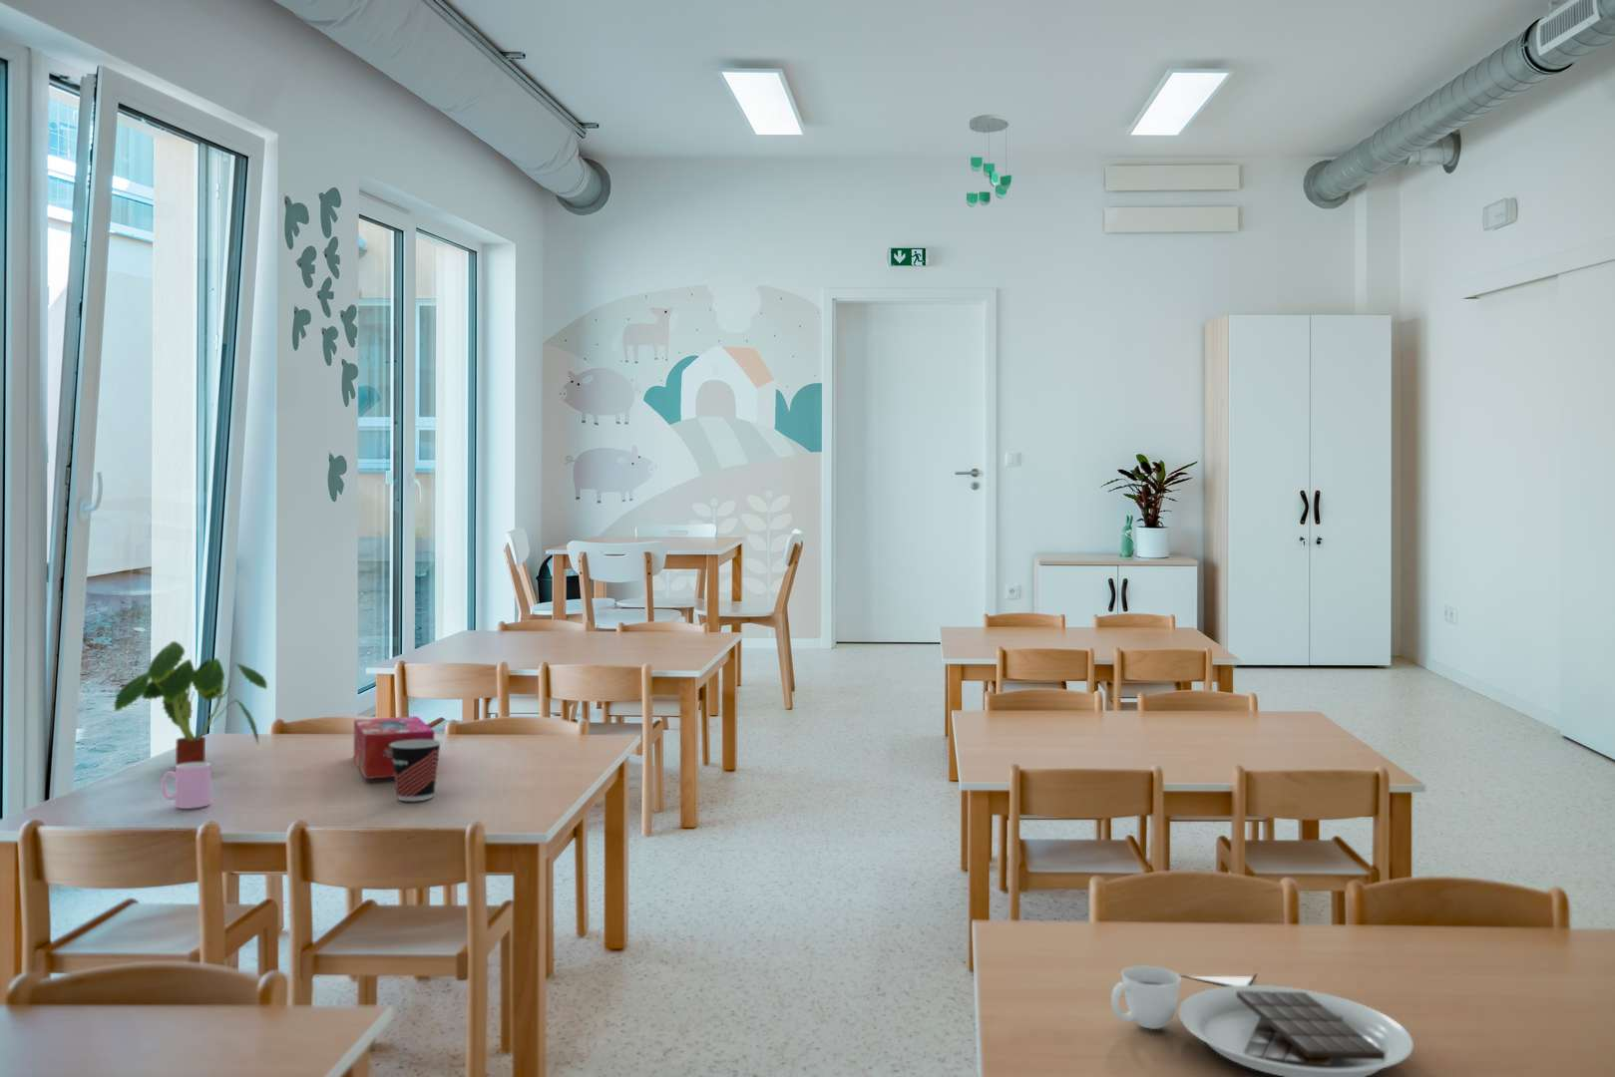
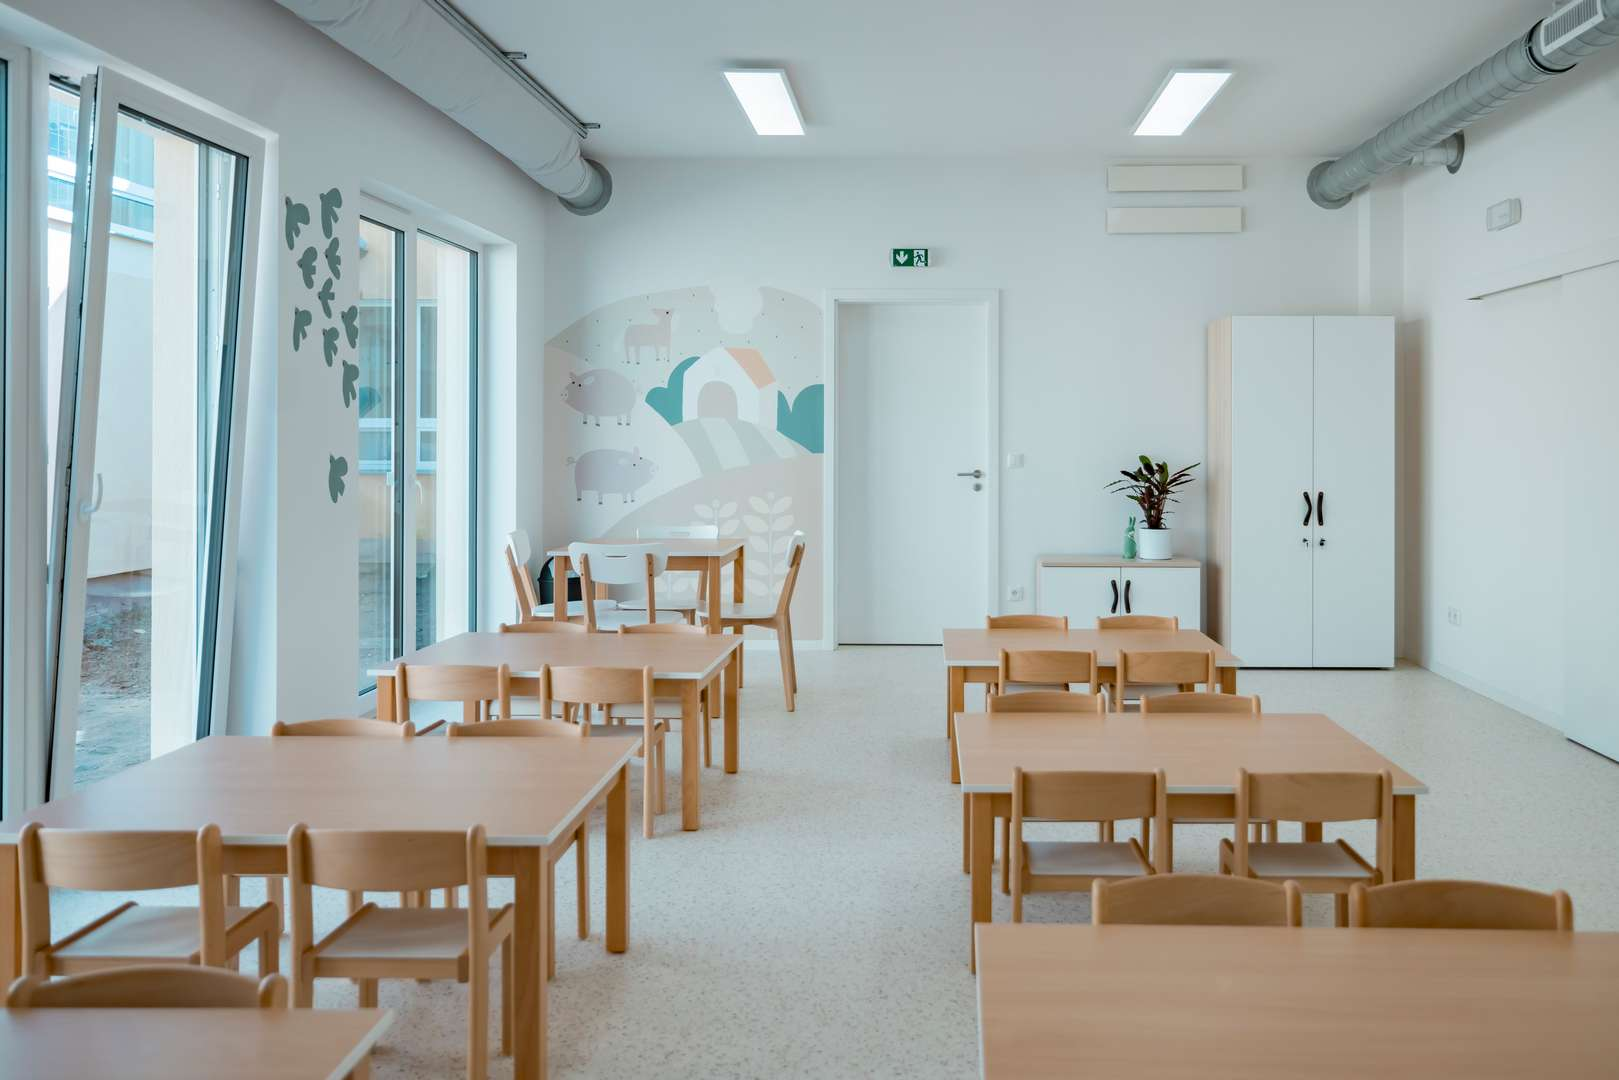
- plant (200, 700)
- tissue box (391, 746)
- cup (415, 769)
- placemat (1243, 993)
- ceiling mobile (988, 162)
- cup (184, 785)
